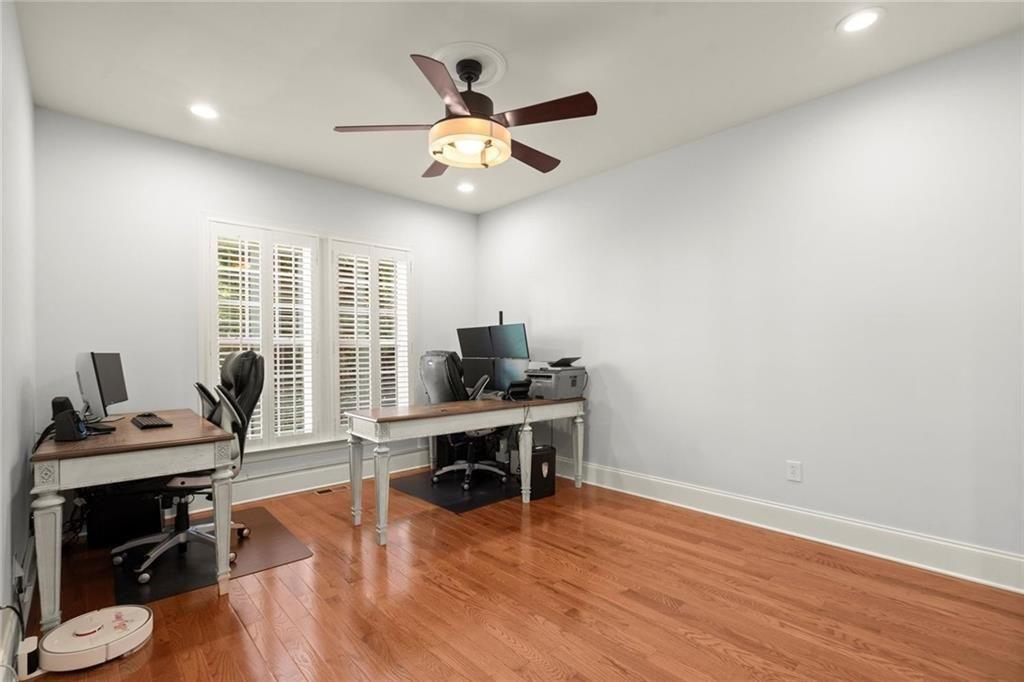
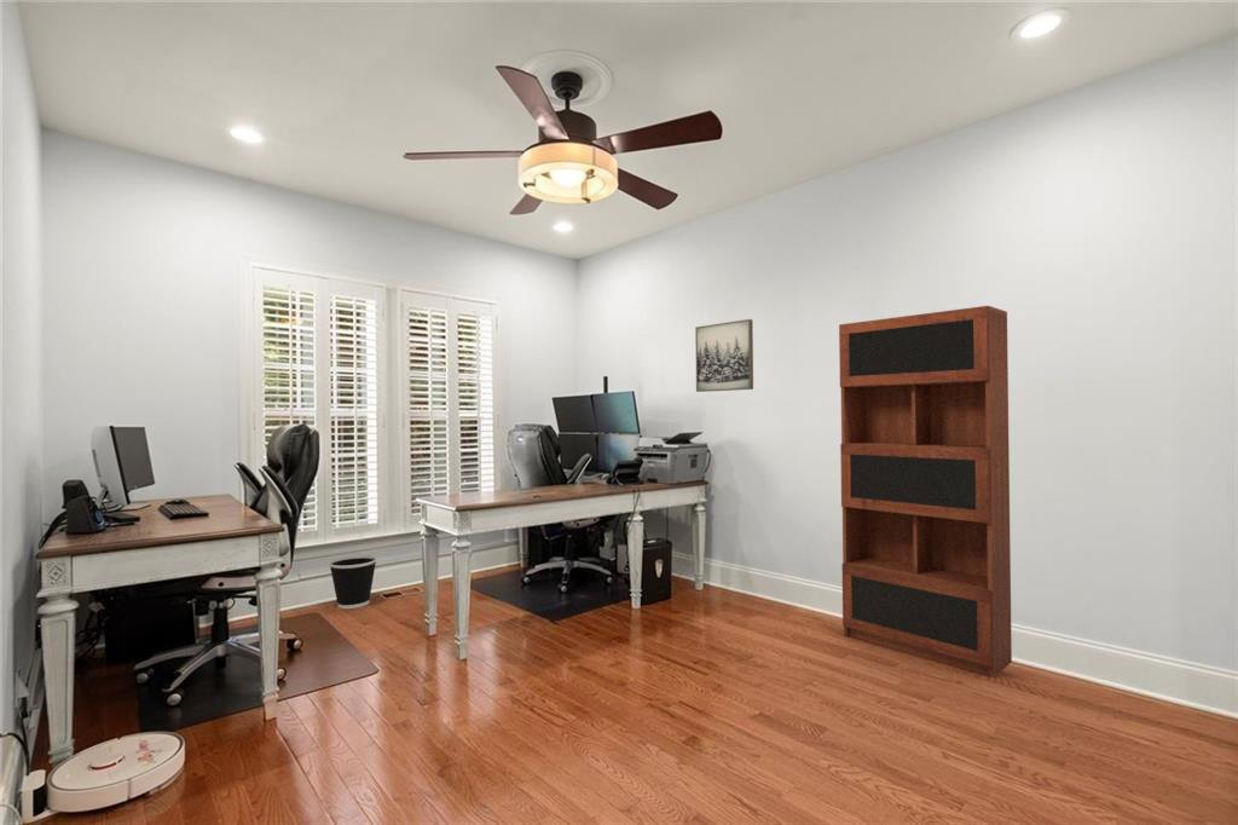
+ wall art (723, 357)
+ bookcase (919, 483)
+ wastebasket (353, 582)
